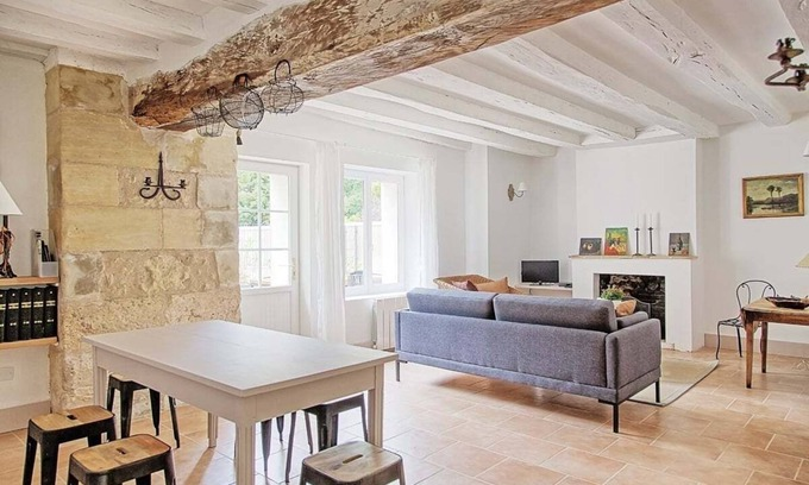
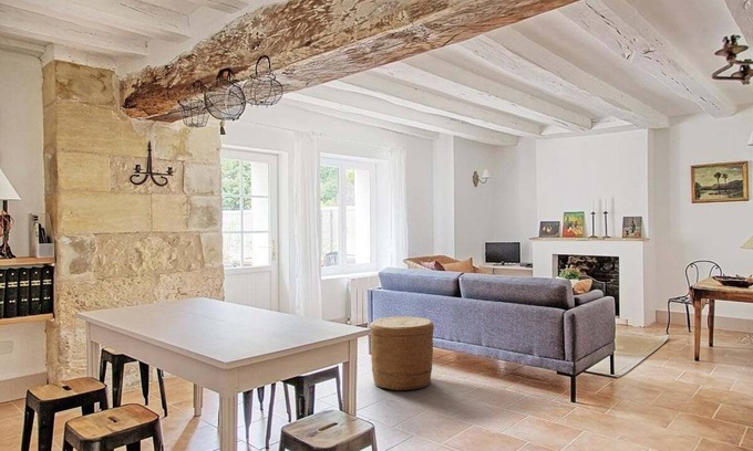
+ basket (402, 352)
